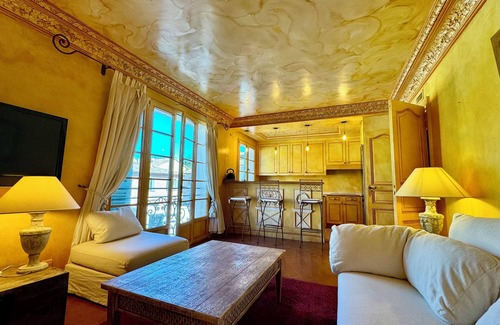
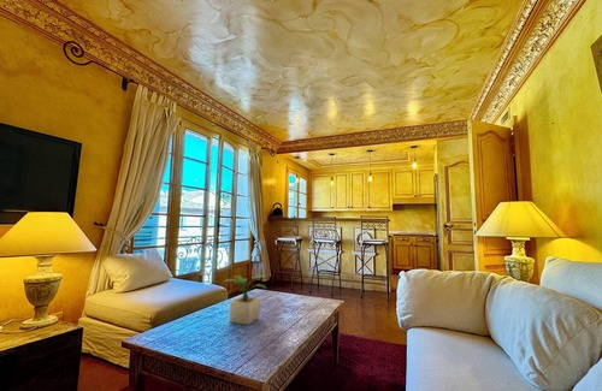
+ potted plant (243, 297)
